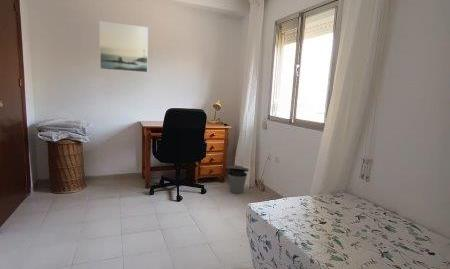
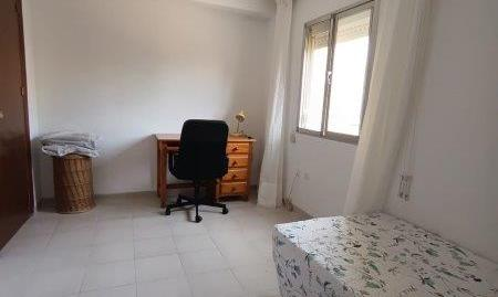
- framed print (124, 47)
- trash can (237, 177)
